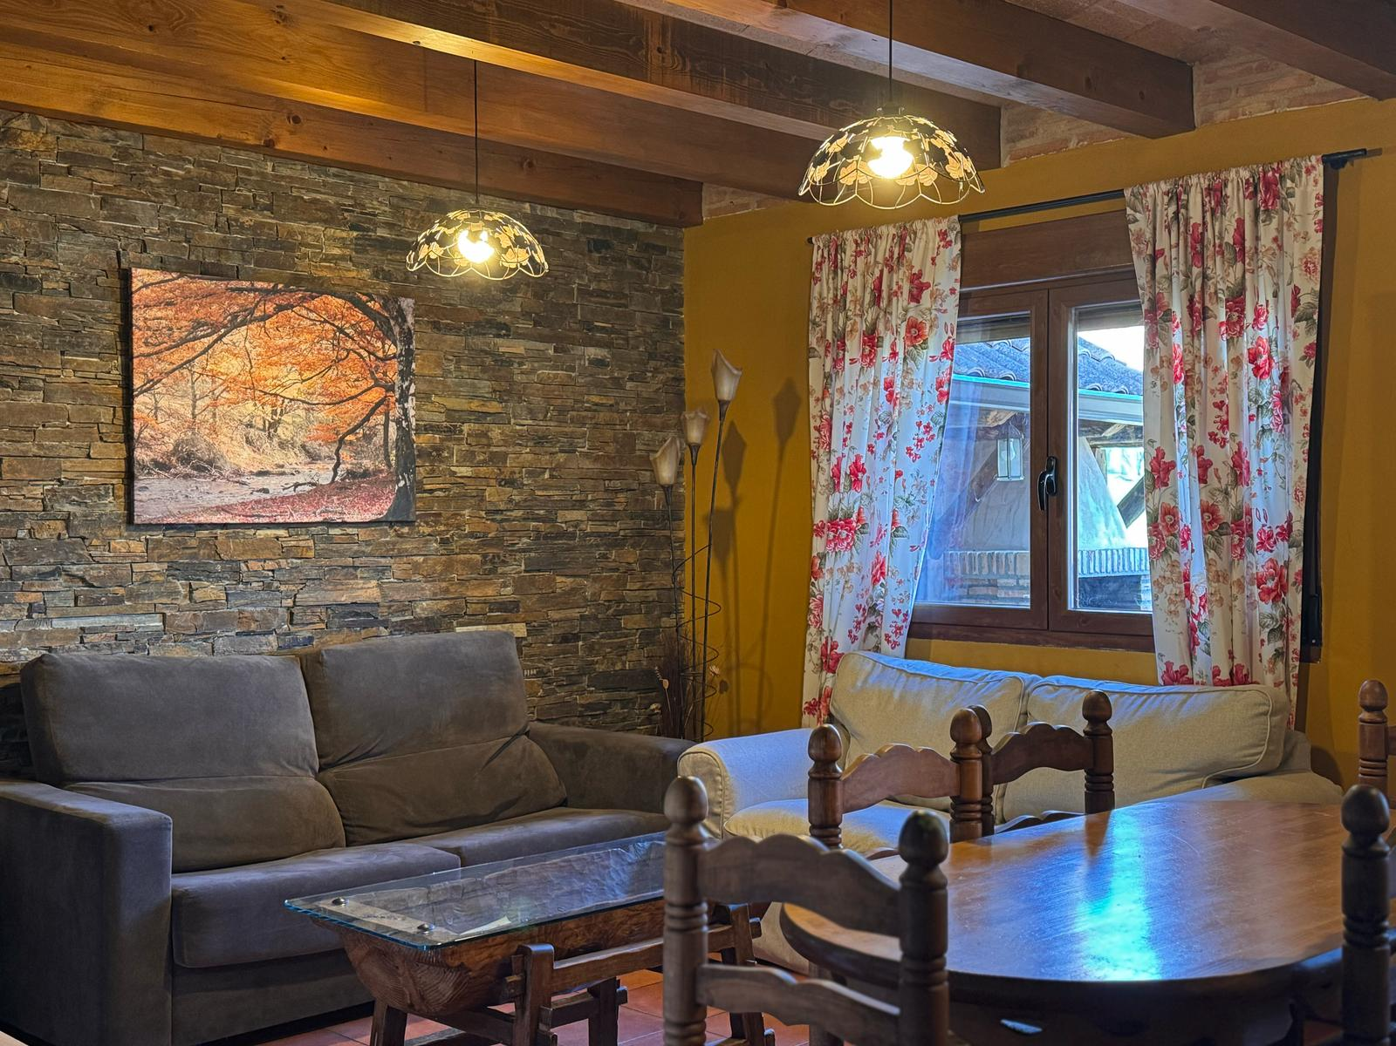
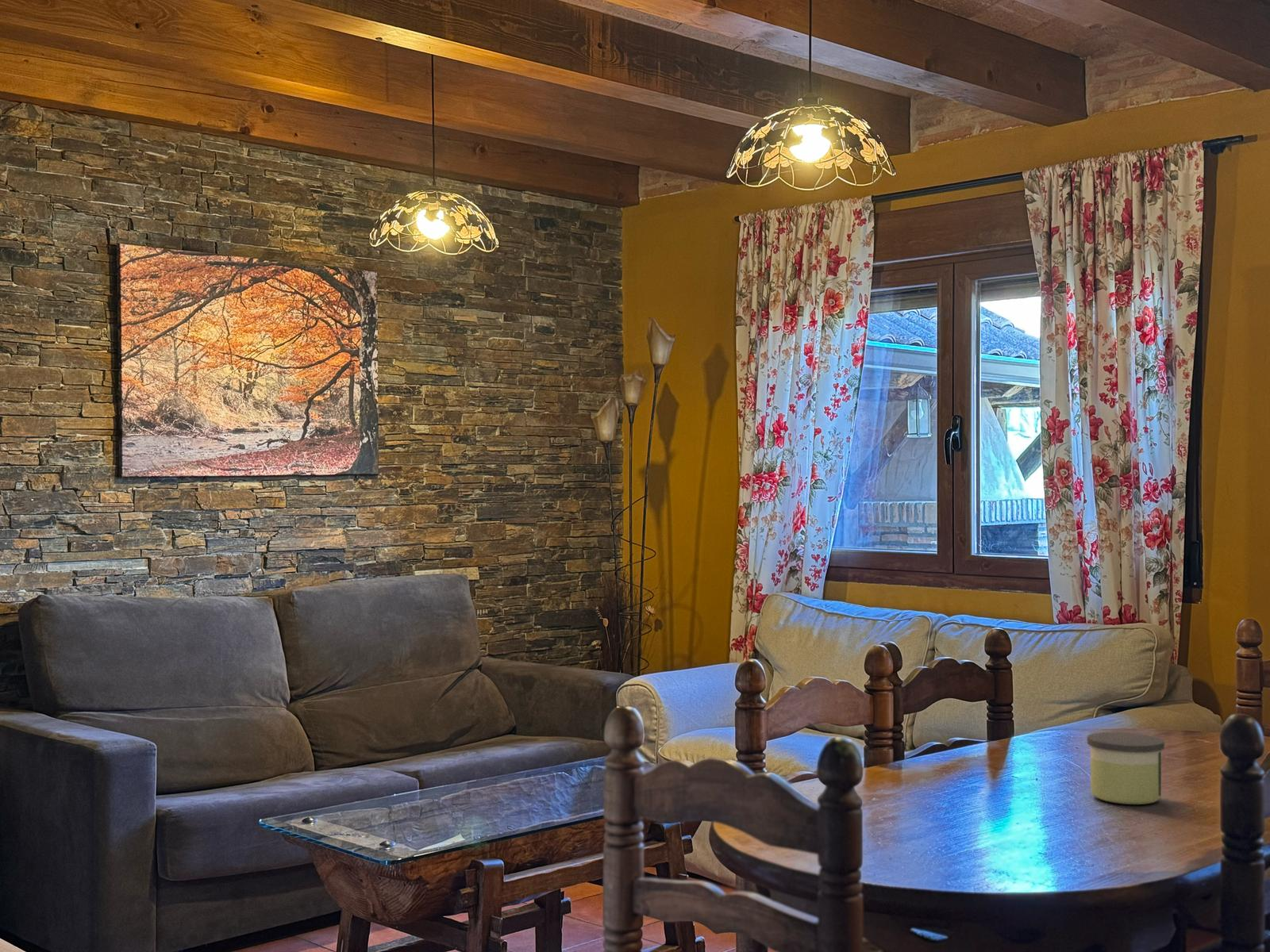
+ candle (1126, 768)
